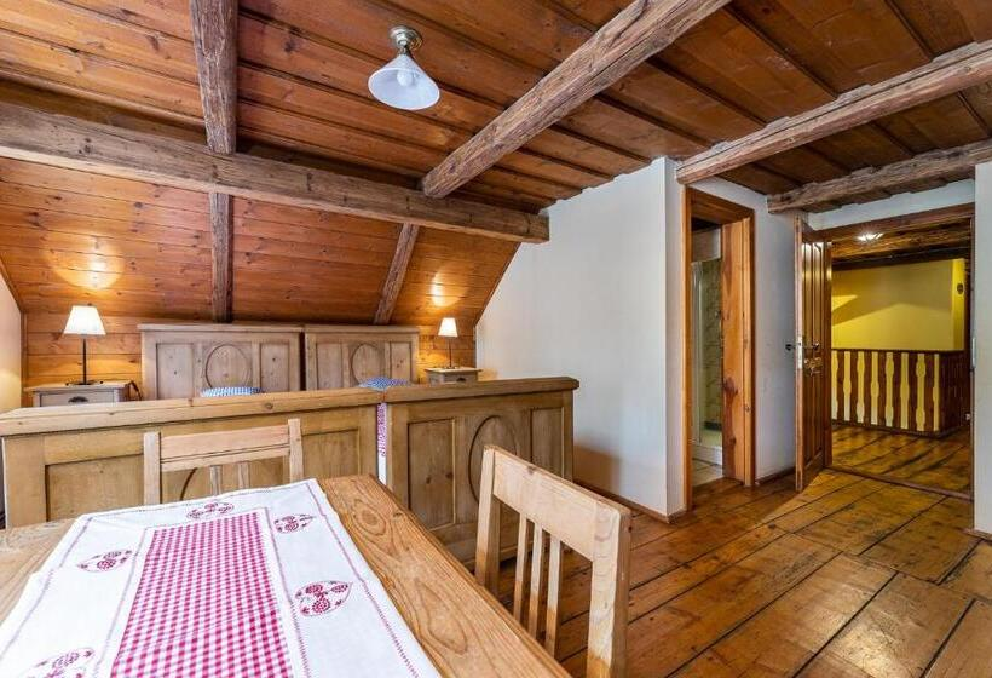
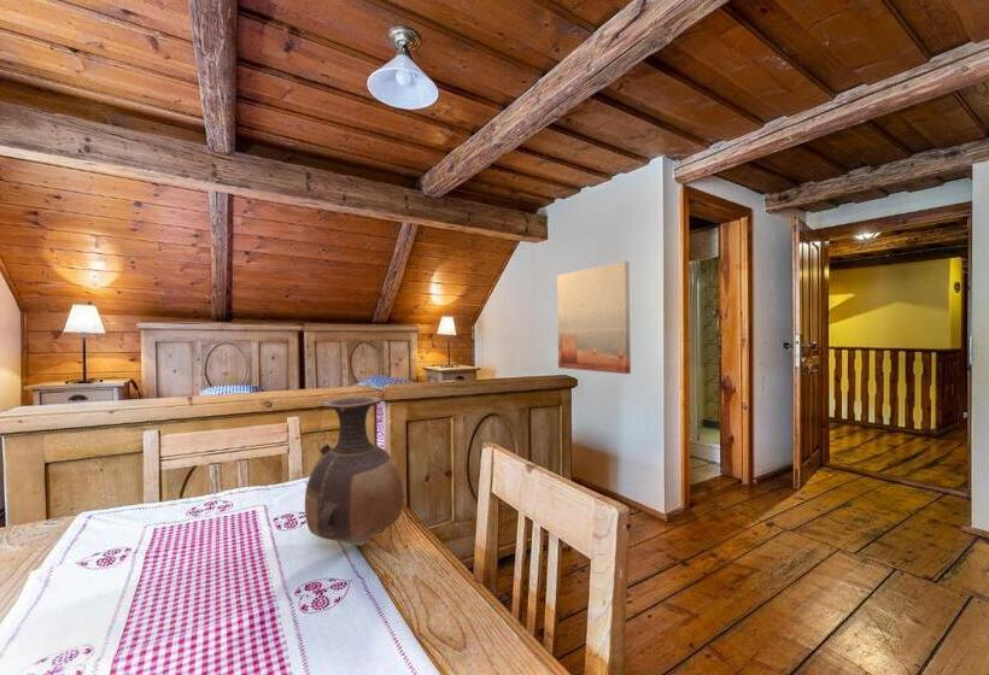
+ wall art (590, 319)
+ vase (353, 471)
